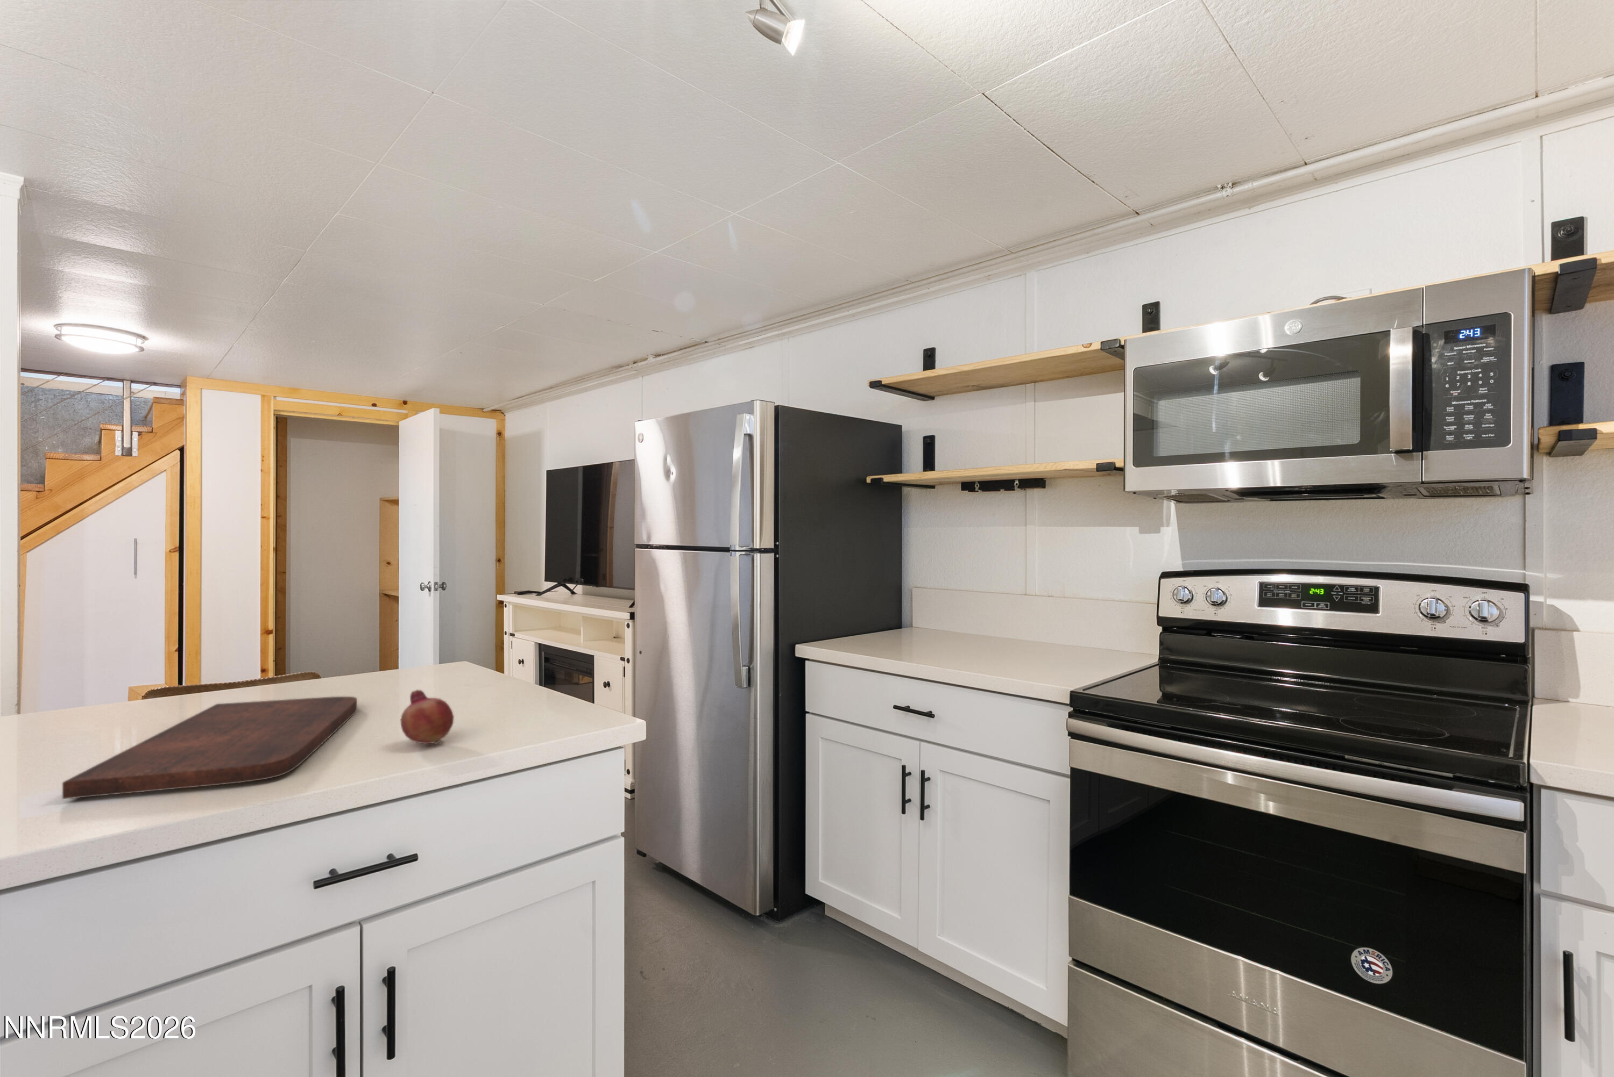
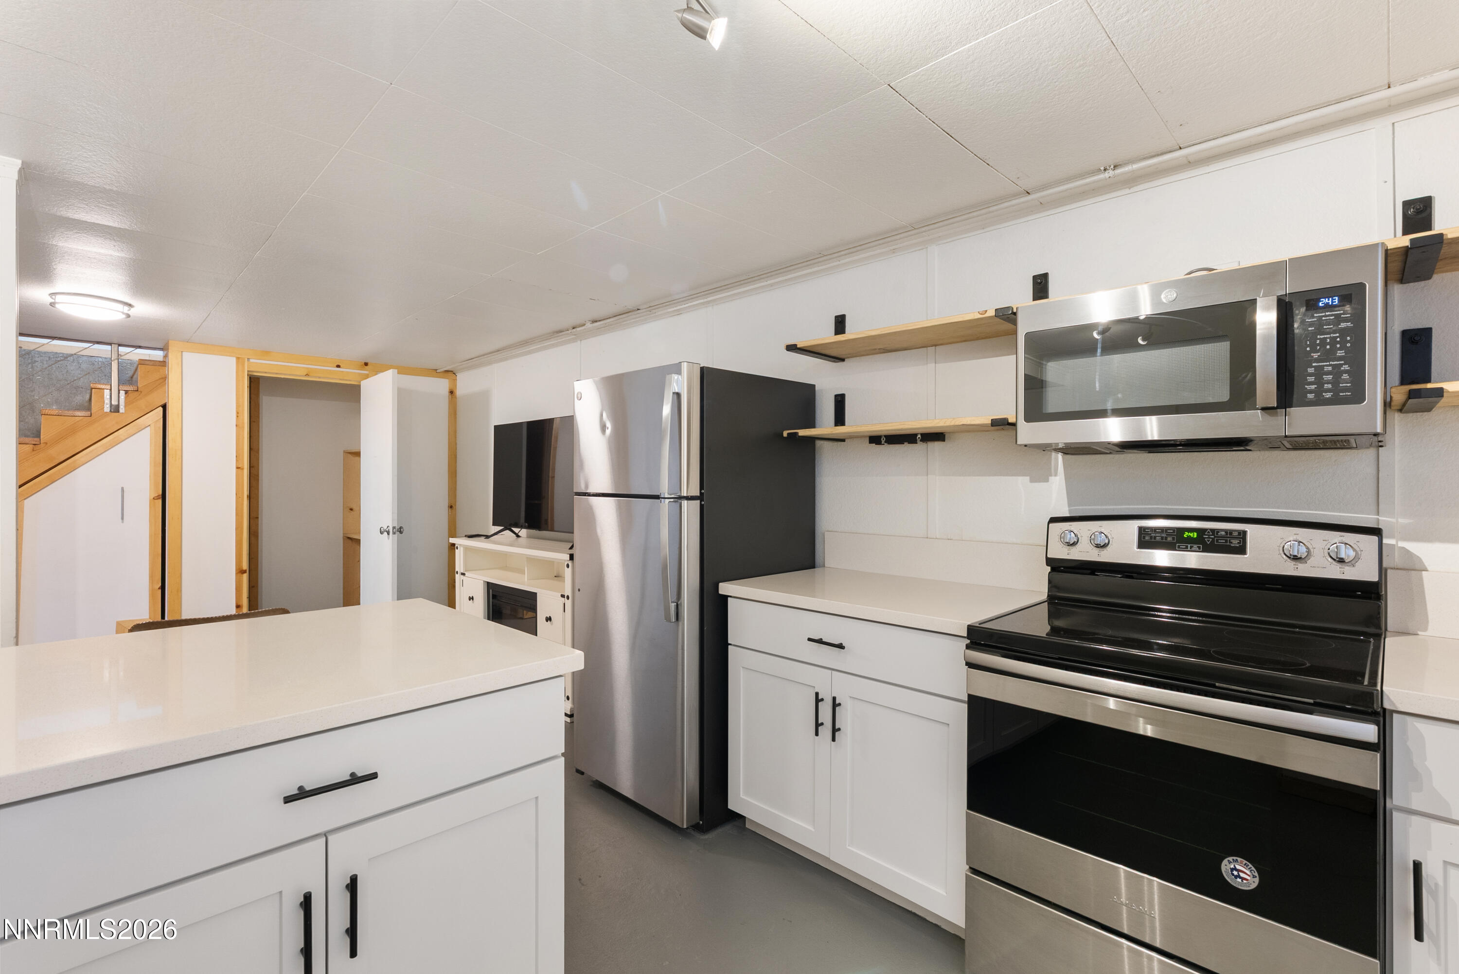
- cutting board (245, 736)
- fruit (427, 716)
